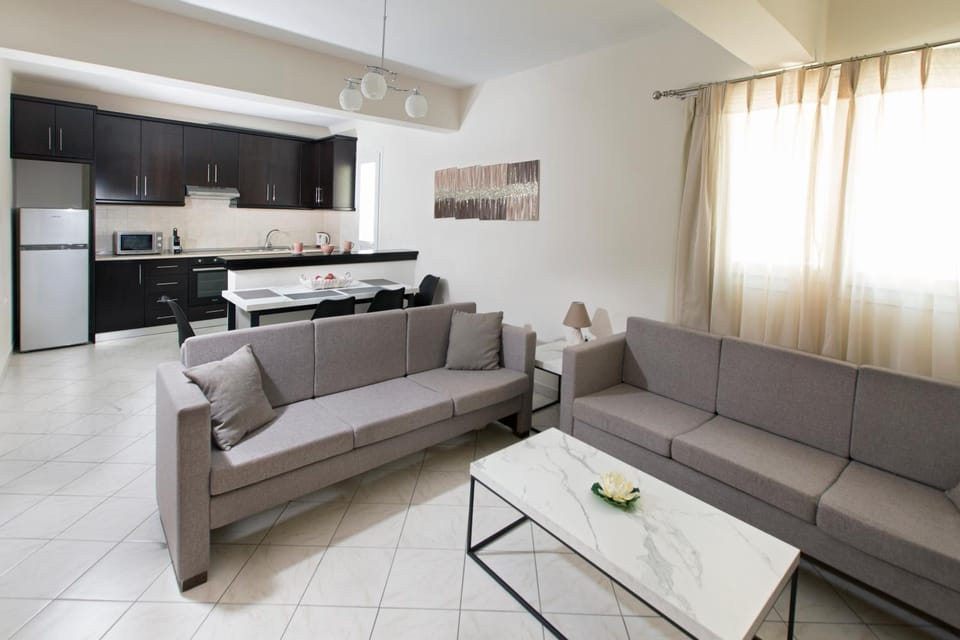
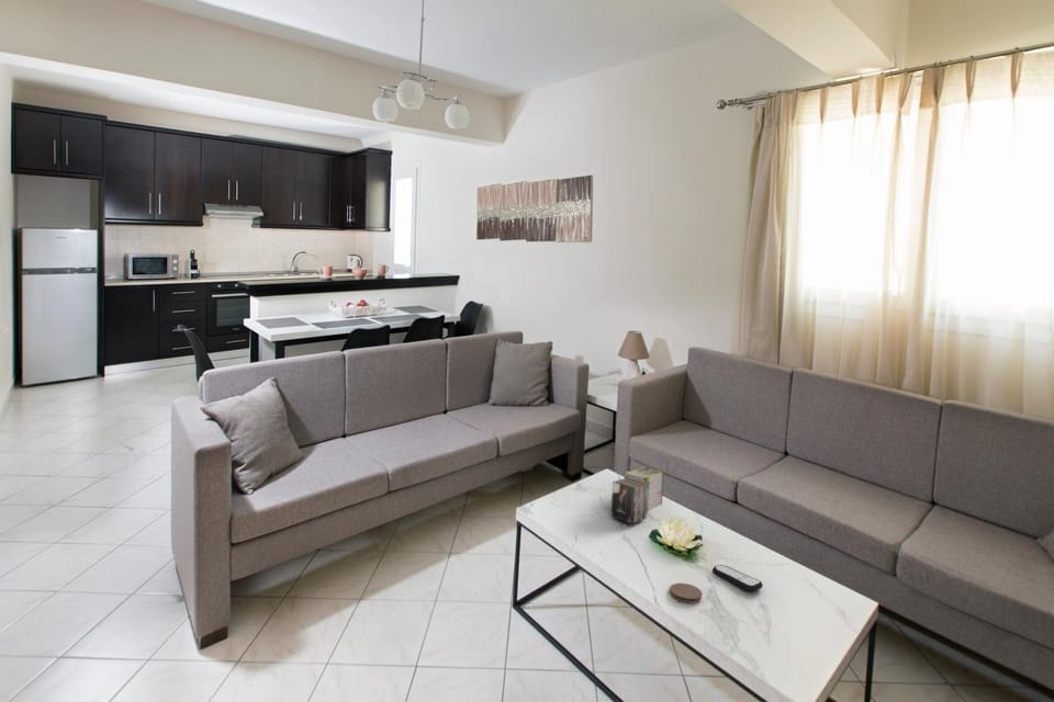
+ coaster (685, 592)
+ magazine (638, 494)
+ remote control (736, 577)
